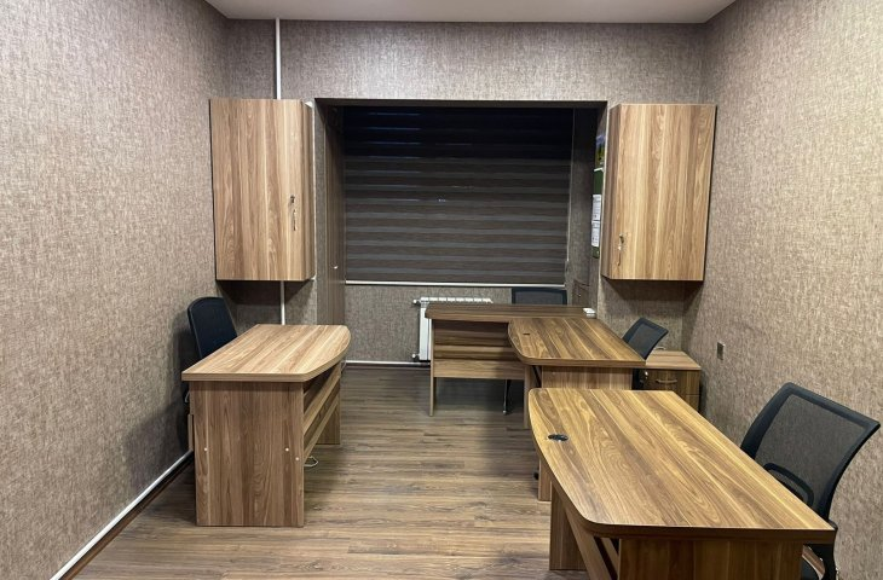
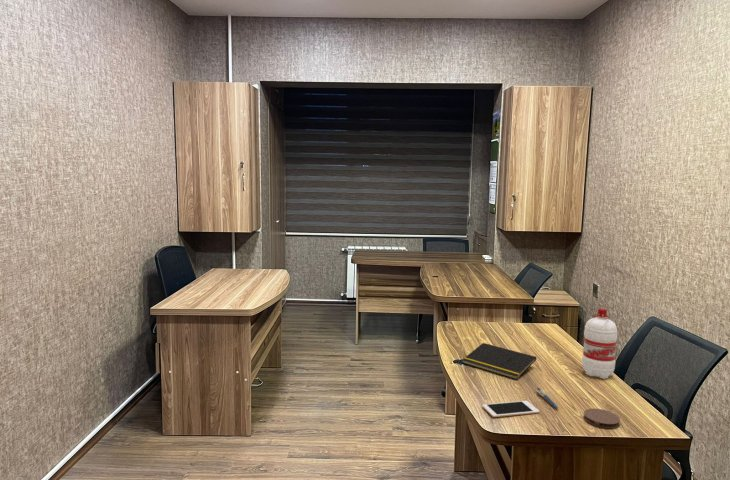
+ notepad (498, 359)
+ cell phone (510, 408)
+ pen (546, 397)
+ coaster (601, 418)
+ water bottle (599, 341)
